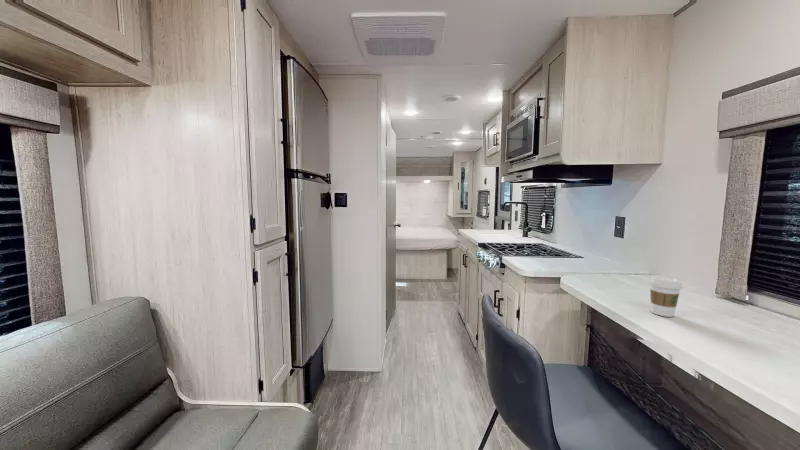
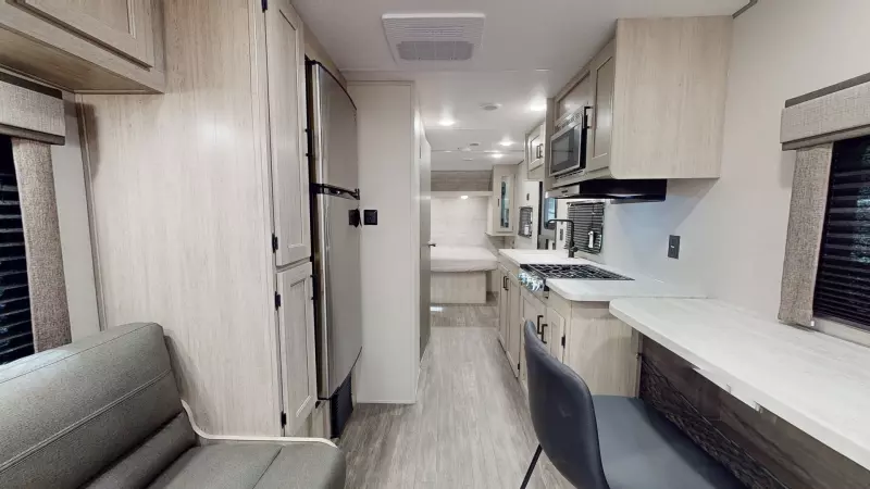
- coffee cup (664, 296)
